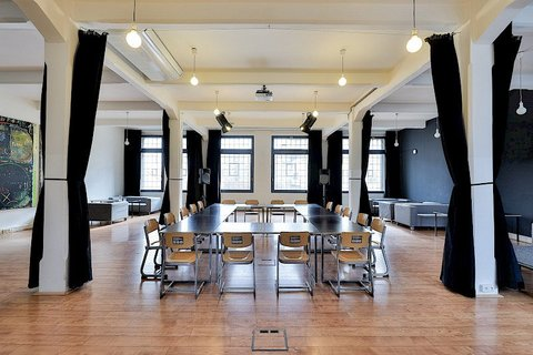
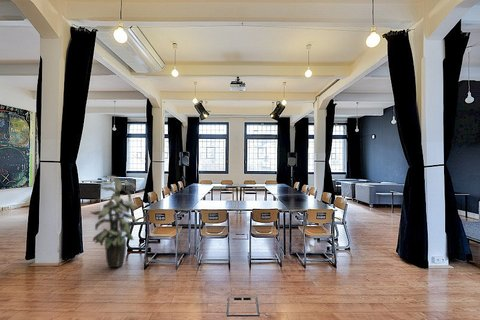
+ indoor plant (114, 220)
